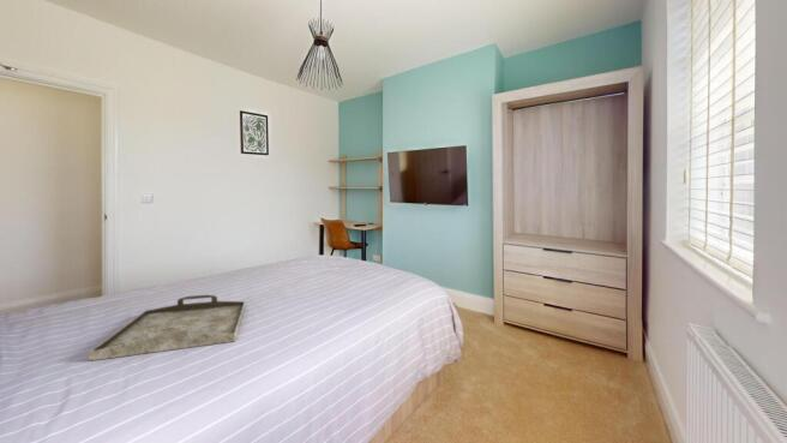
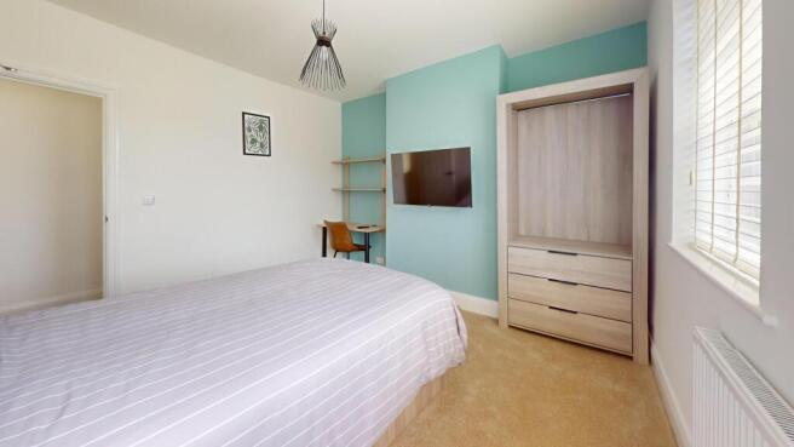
- serving tray (185, 318)
